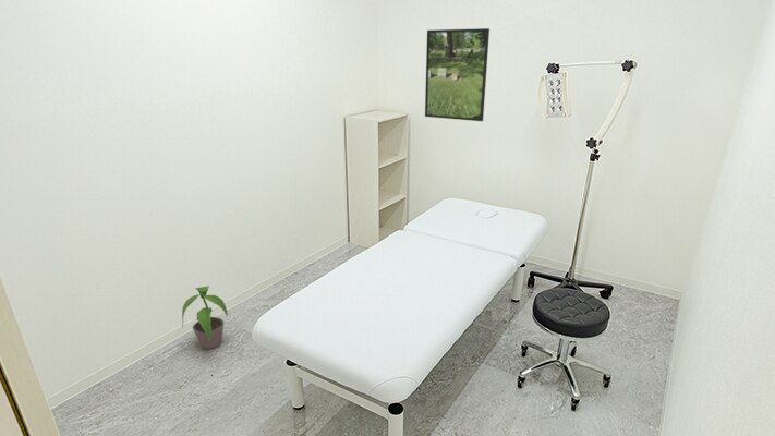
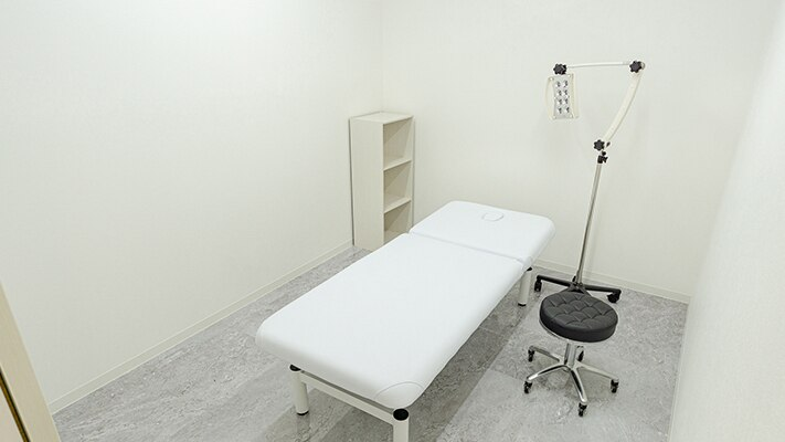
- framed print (455, 75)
- potted plant (206, 317)
